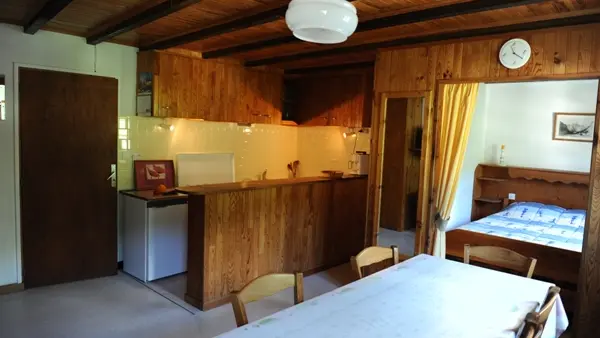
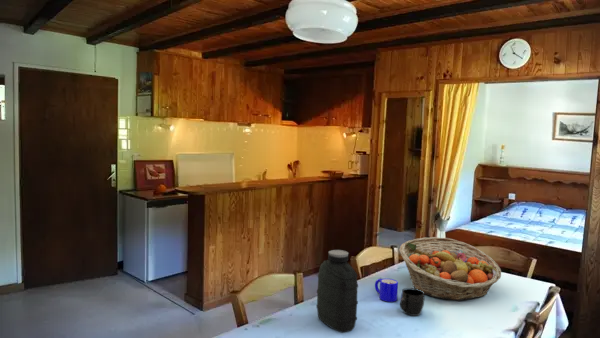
+ water jug (336, 288)
+ fruit basket (448, 267)
+ mug (410, 302)
+ mug (384, 288)
